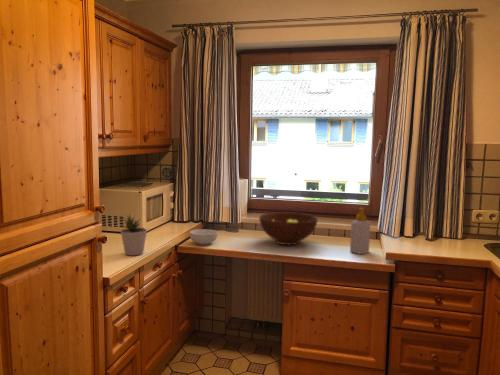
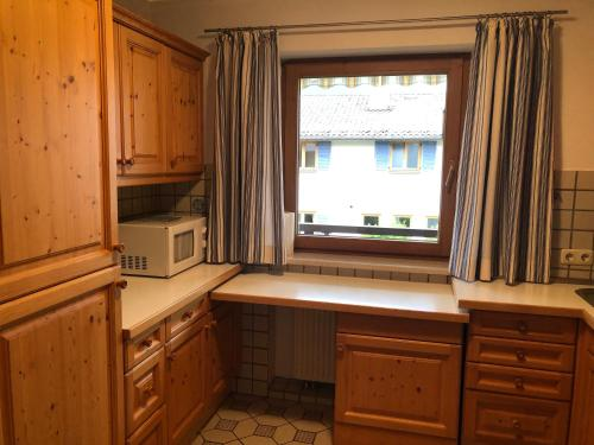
- soap bottle (360, 230)
- fruit bowl (287, 230)
- cereal bowl (203, 237)
- potted plant (134, 233)
